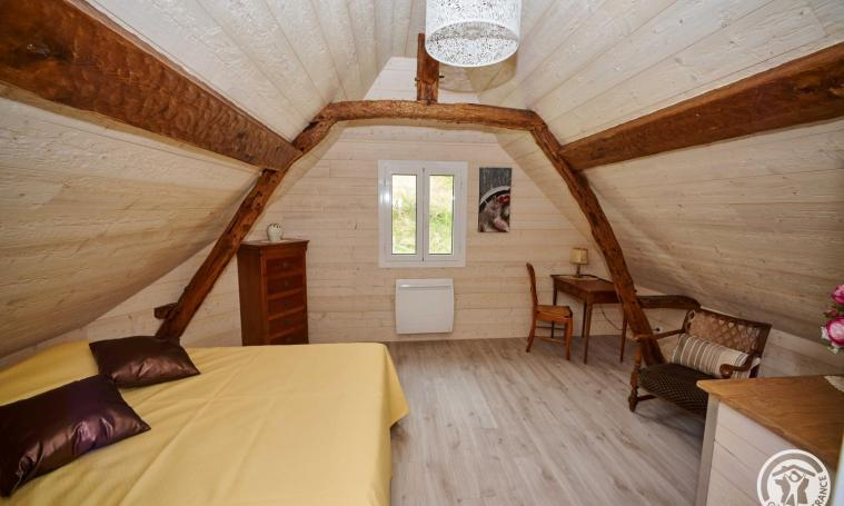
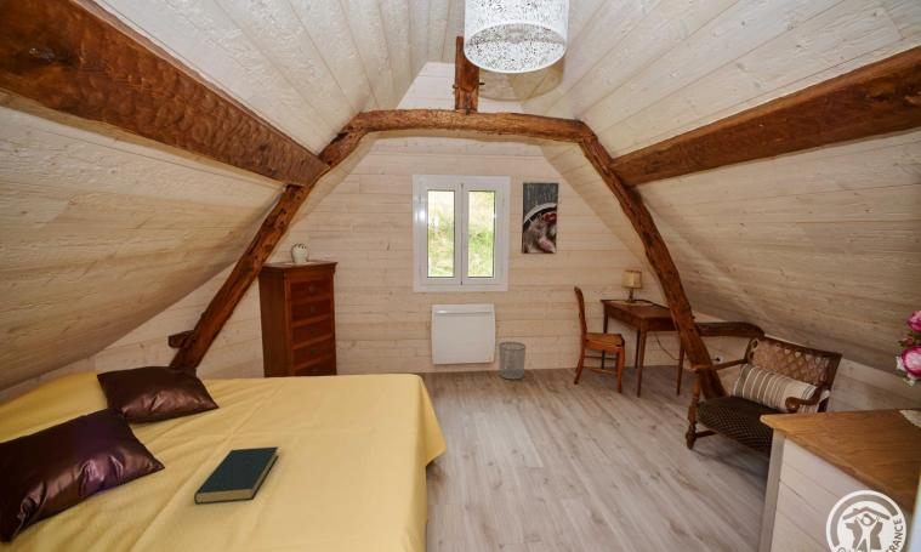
+ waste bin (511, 359)
+ hardback book (240, 472)
